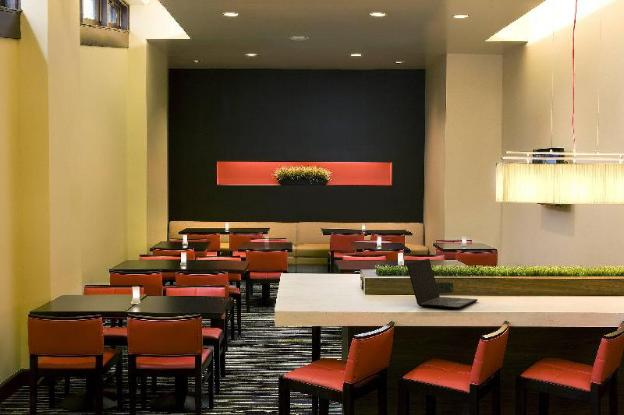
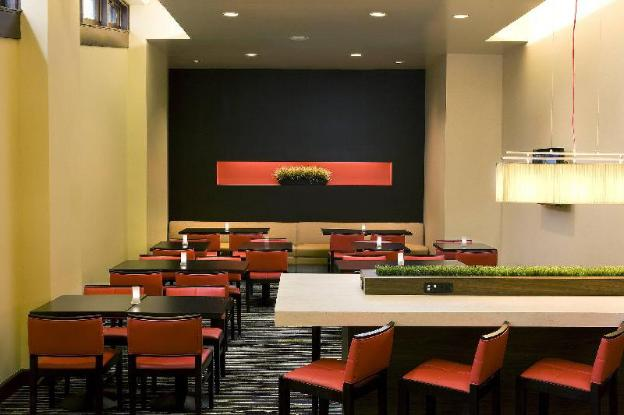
- laptop (436, 285)
